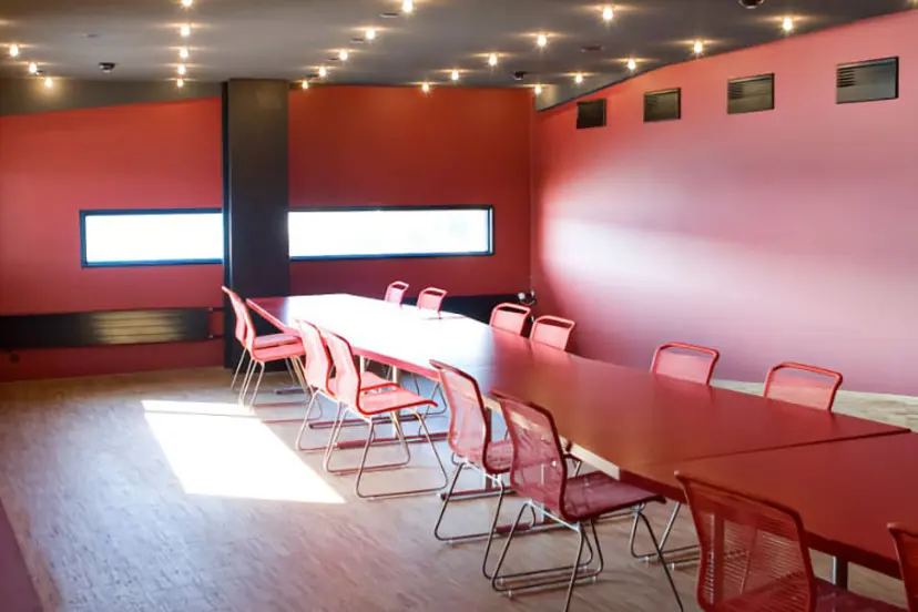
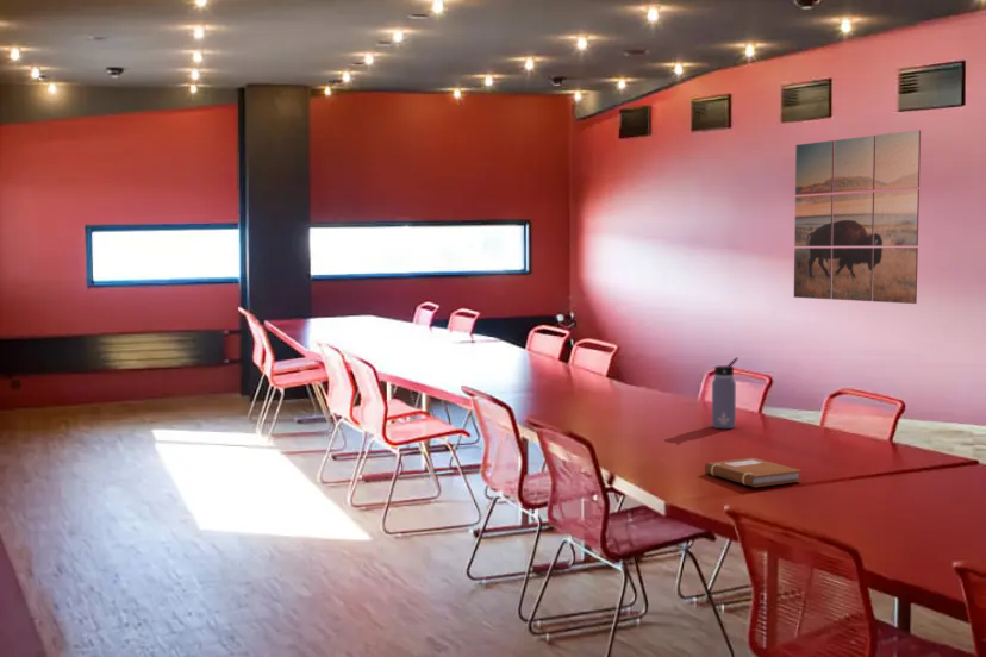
+ wall art (853, 219)
+ water bottle (724, 392)
+ notebook (750, 471)
